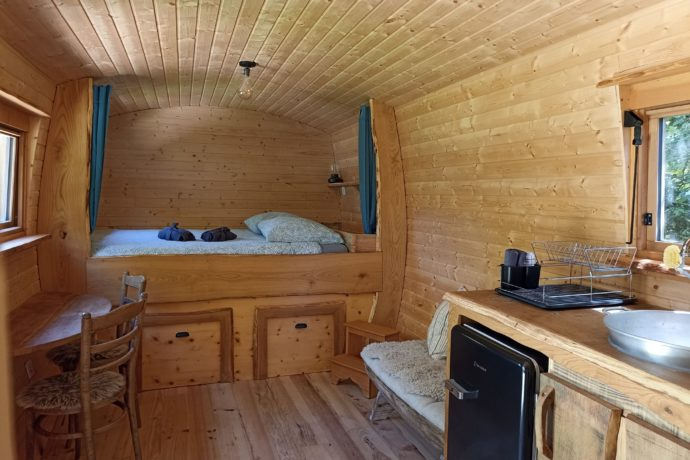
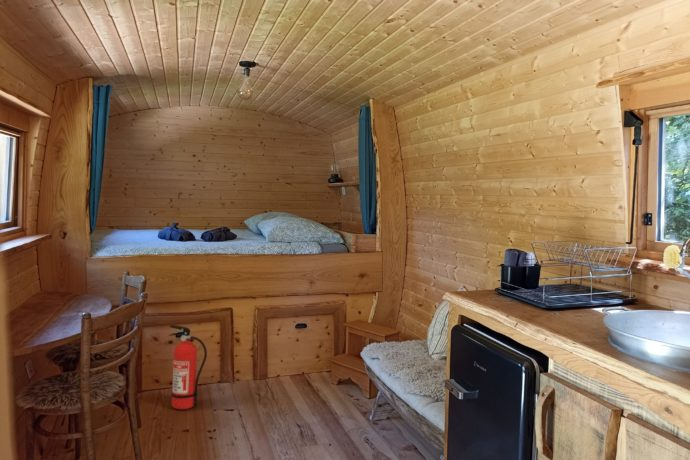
+ fire extinguisher (187, 366)
